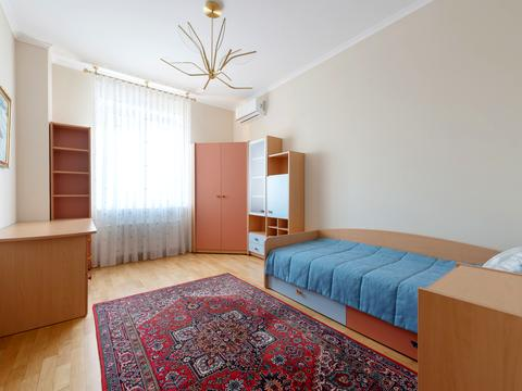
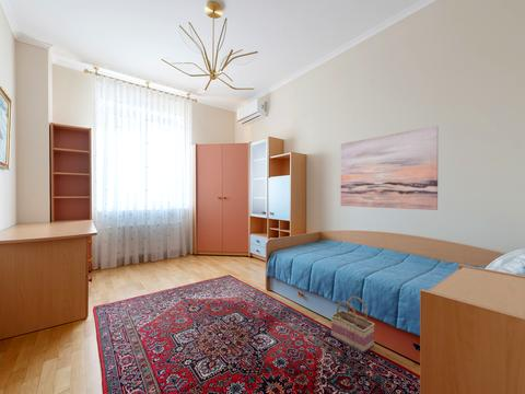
+ wall art (382, 172)
+ basket (352, 320)
